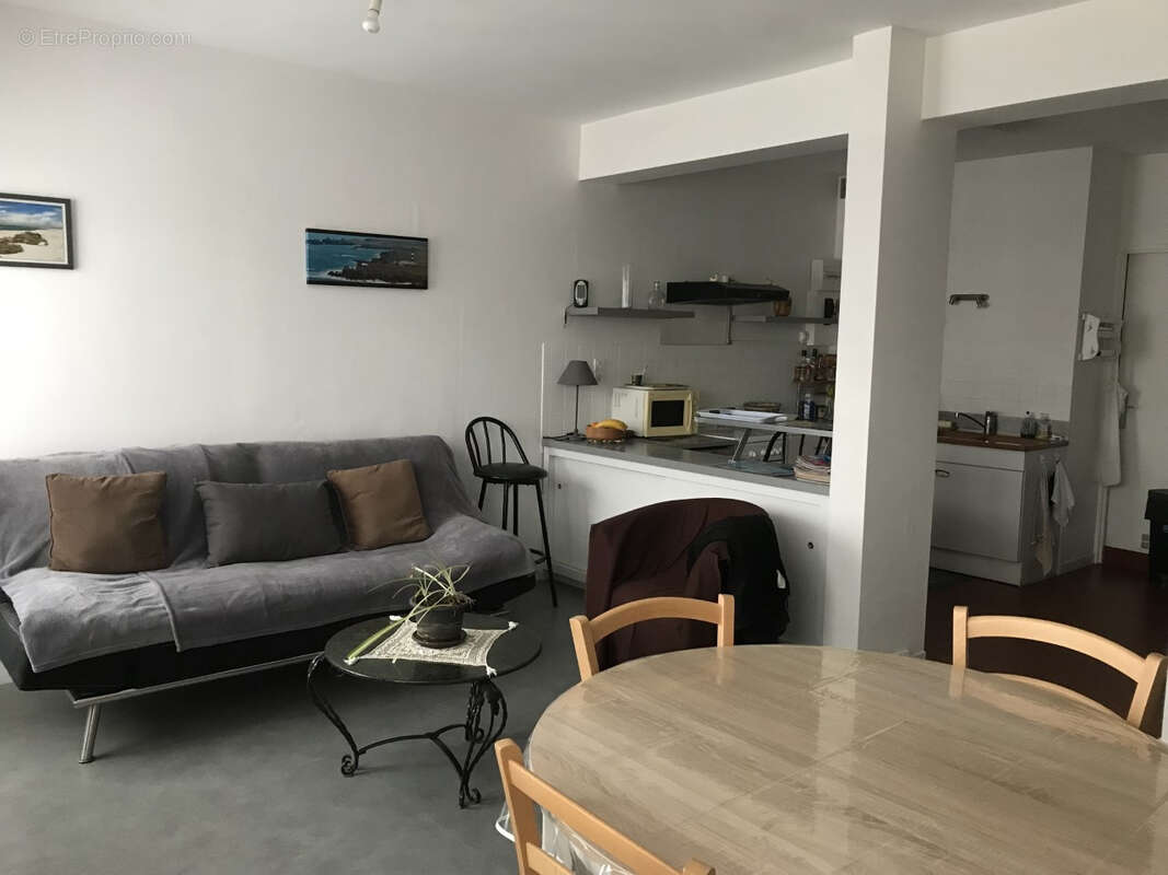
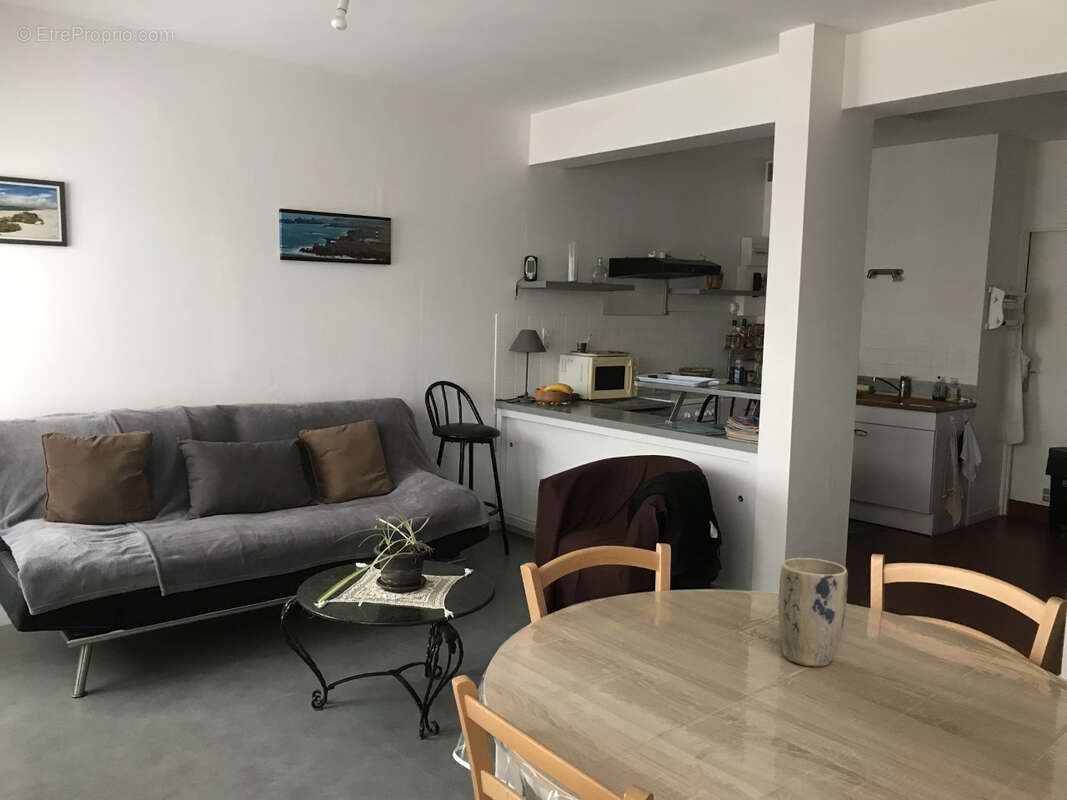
+ plant pot (811, 612)
